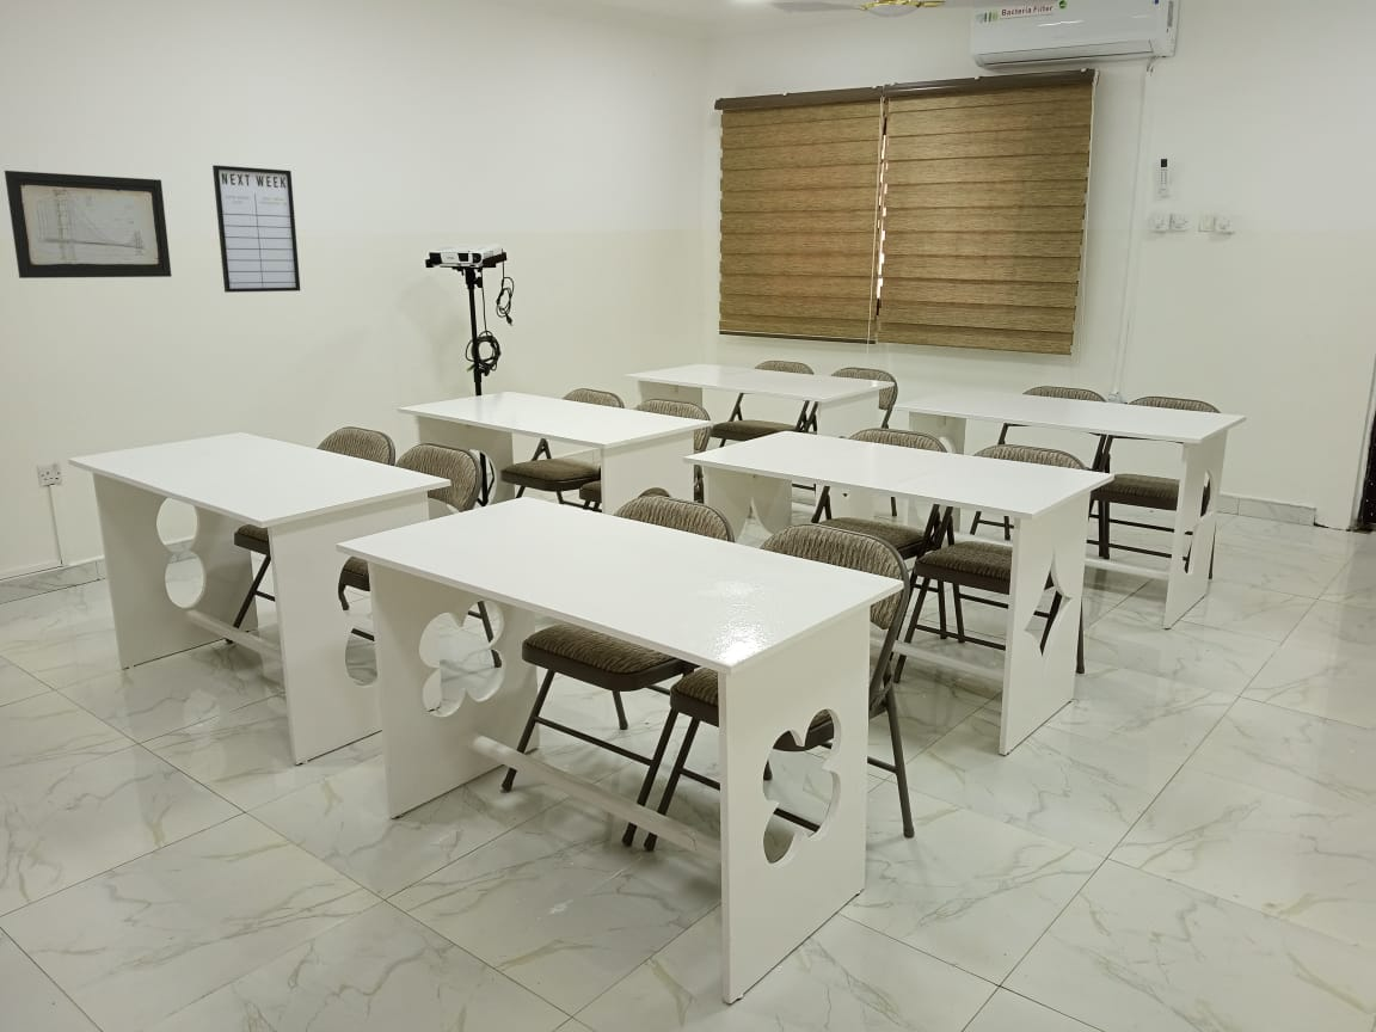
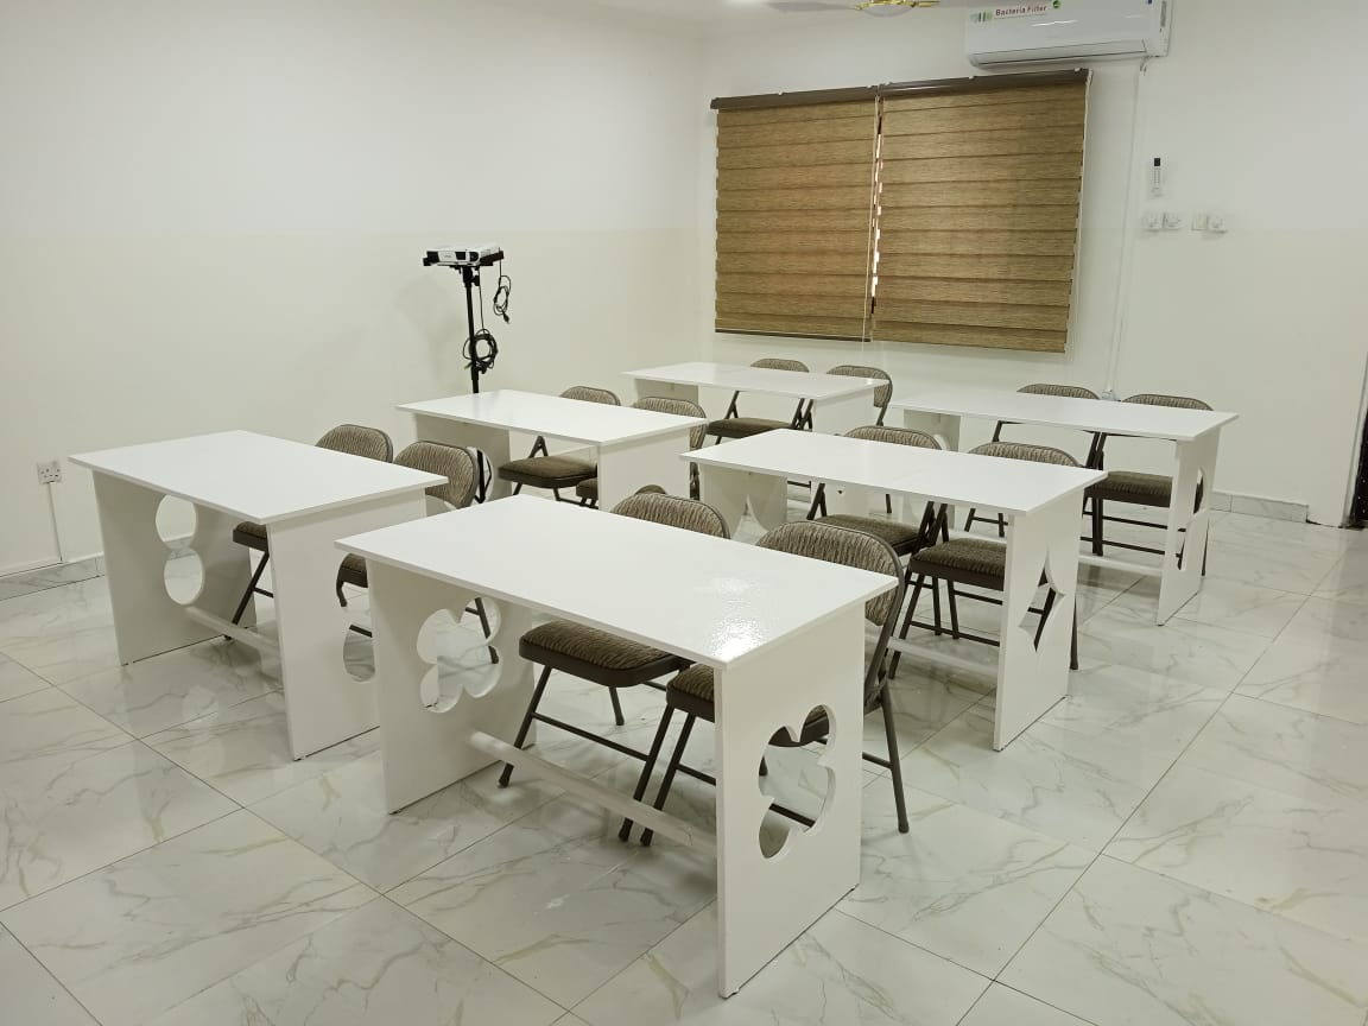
- writing board (258, 231)
- wall art (92, 227)
